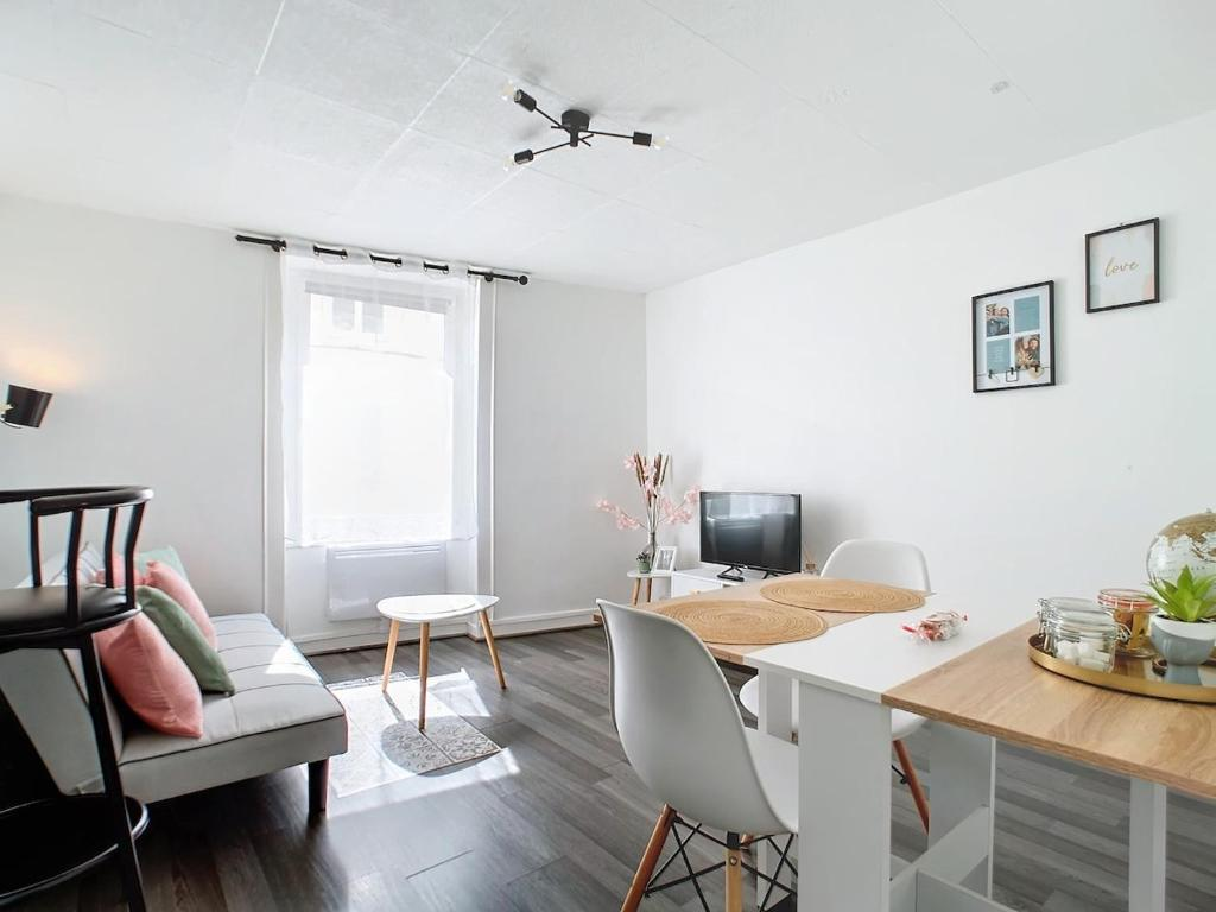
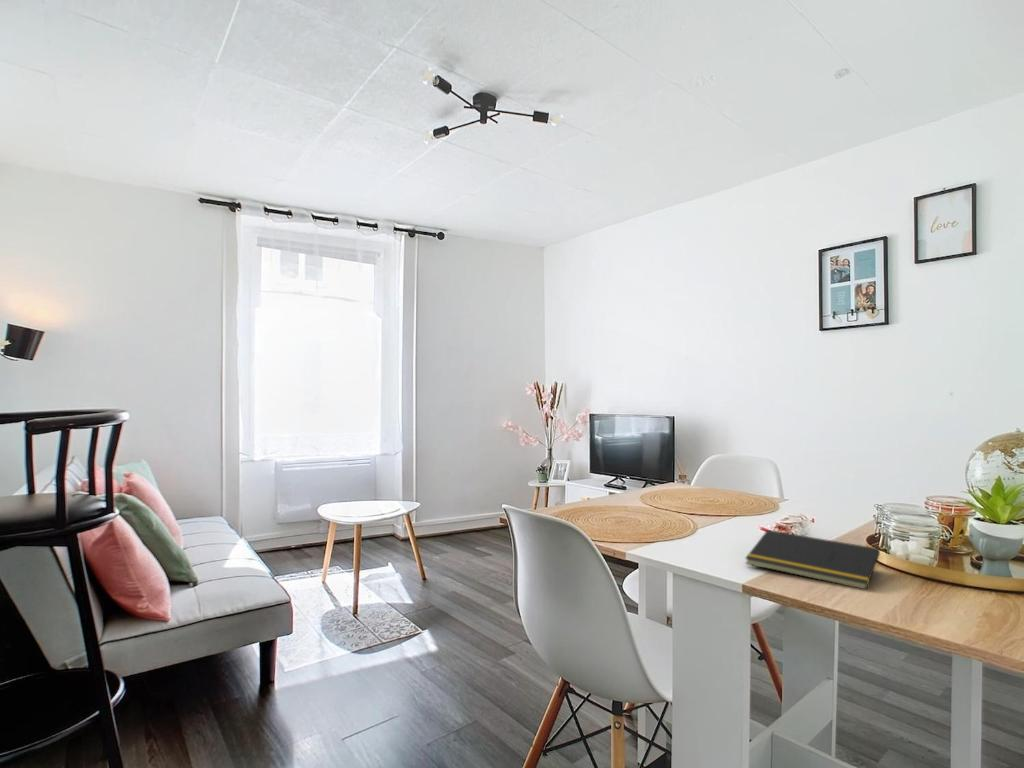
+ notepad (811, 556)
